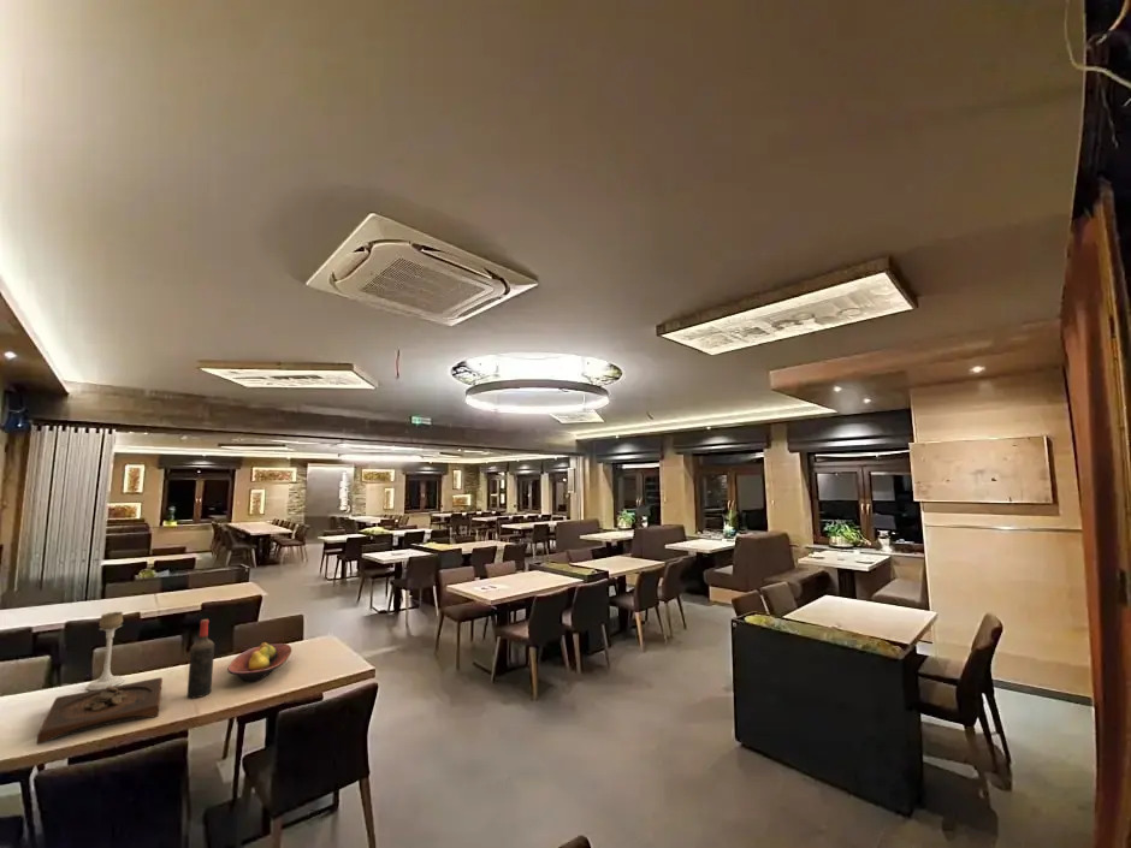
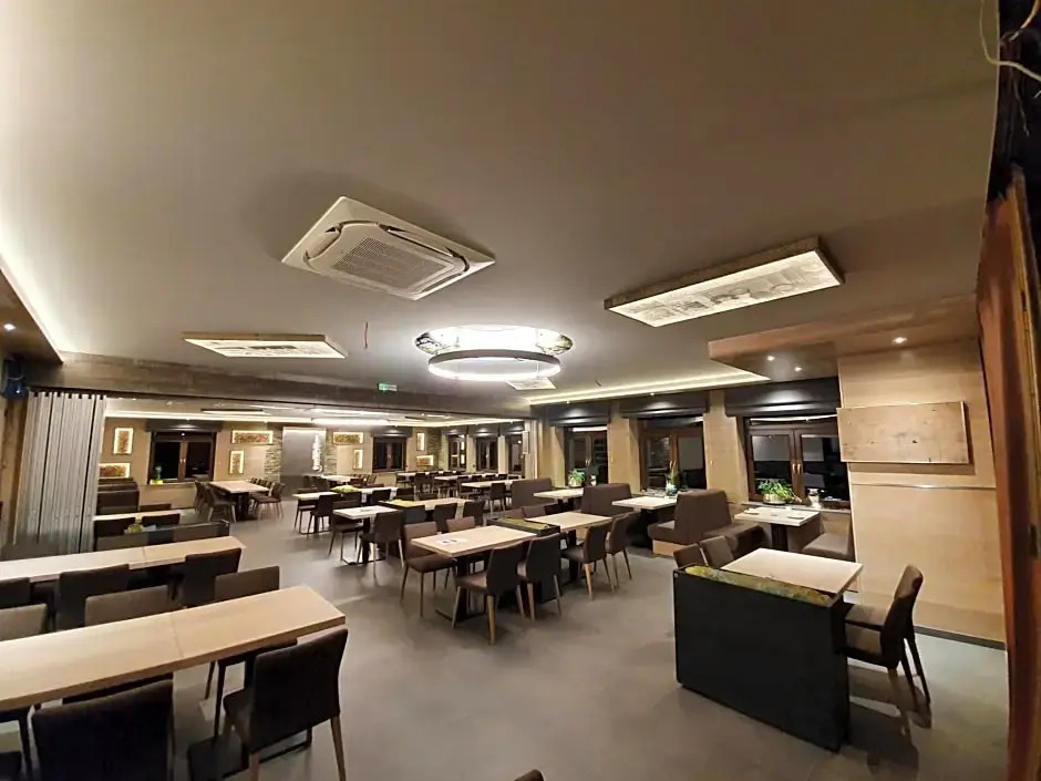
- wooden tray (106, 699)
- wine bottle (201, 657)
- candle holder (108, 648)
- fruit bowl (261, 658)
